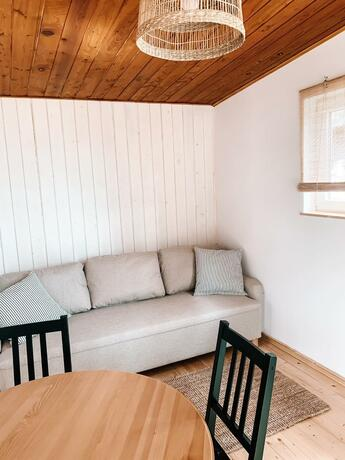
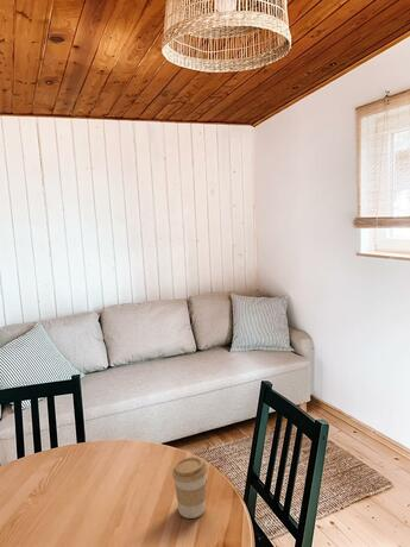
+ coffee cup (190, 485)
